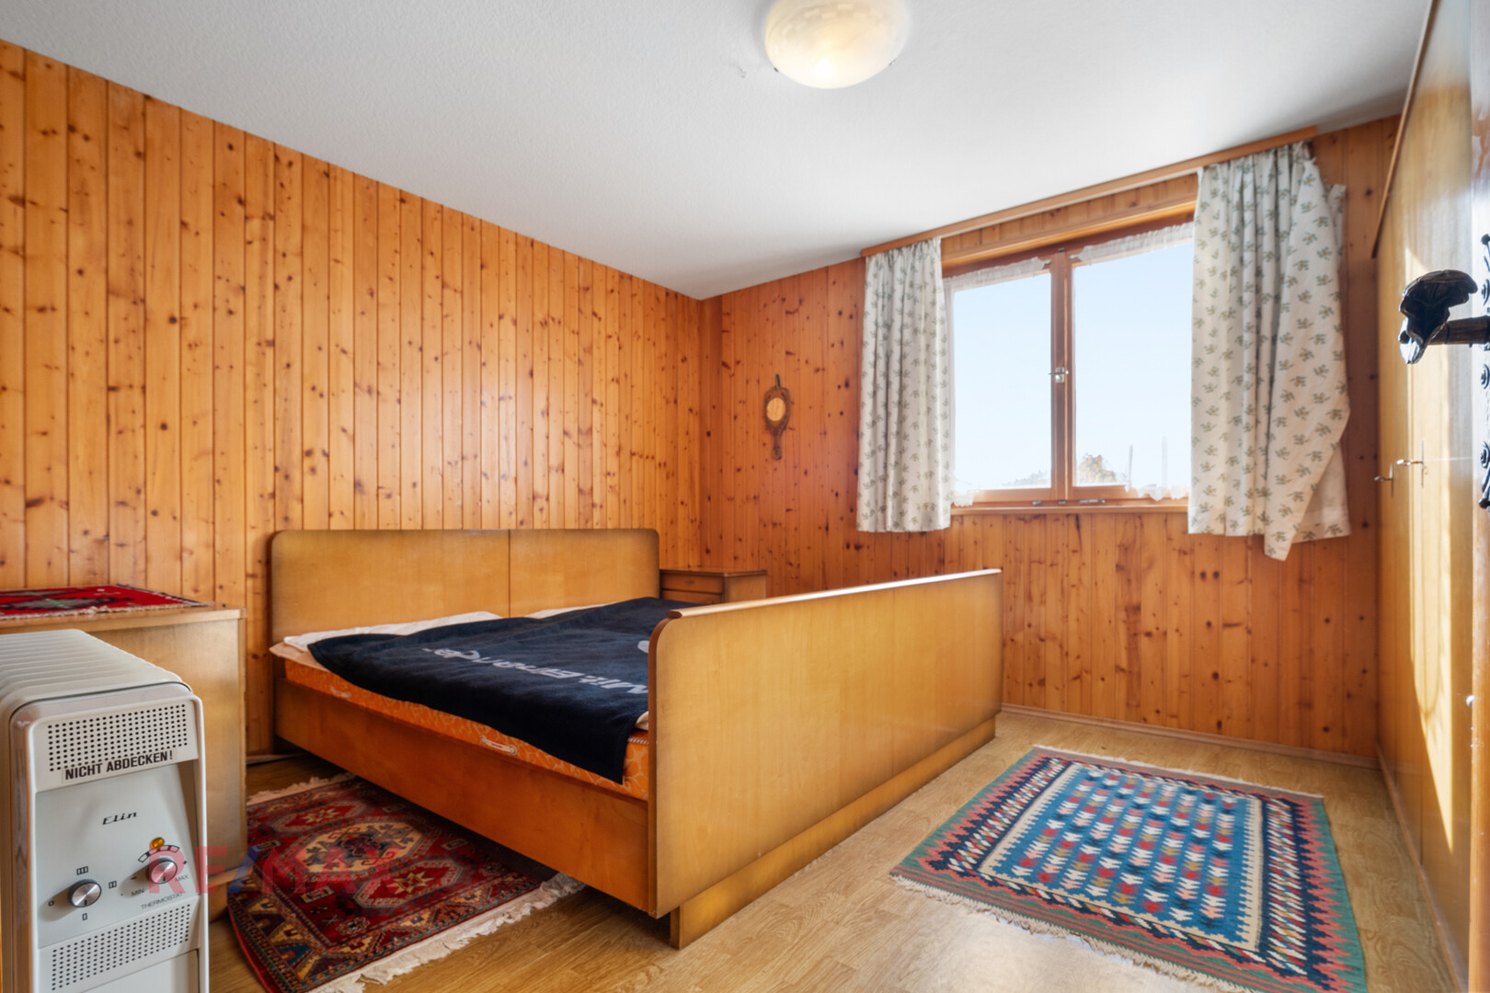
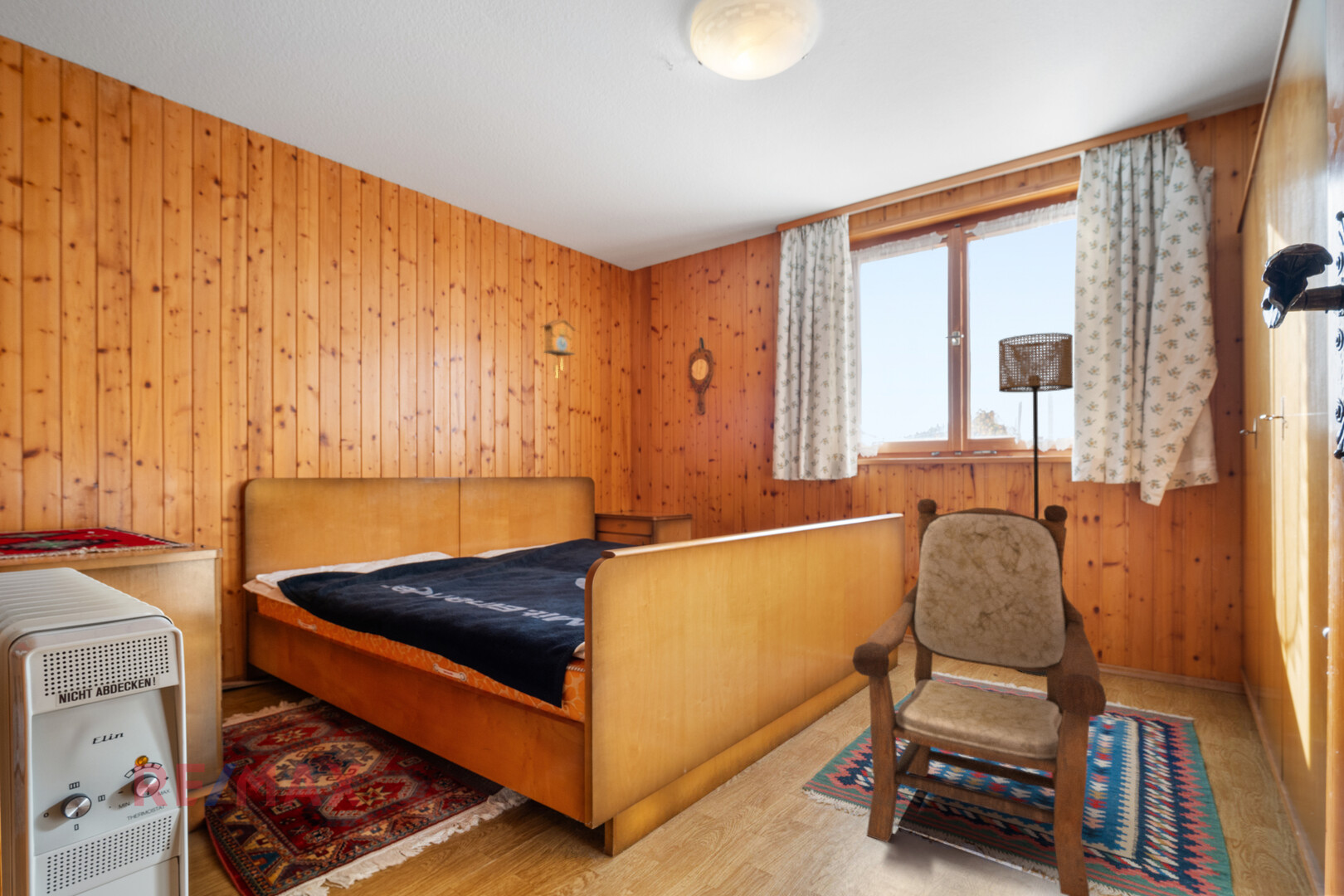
+ armchair (979, 663)
+ floor lamp (1036, 504)
+ cuckoo clock (559, 348)
